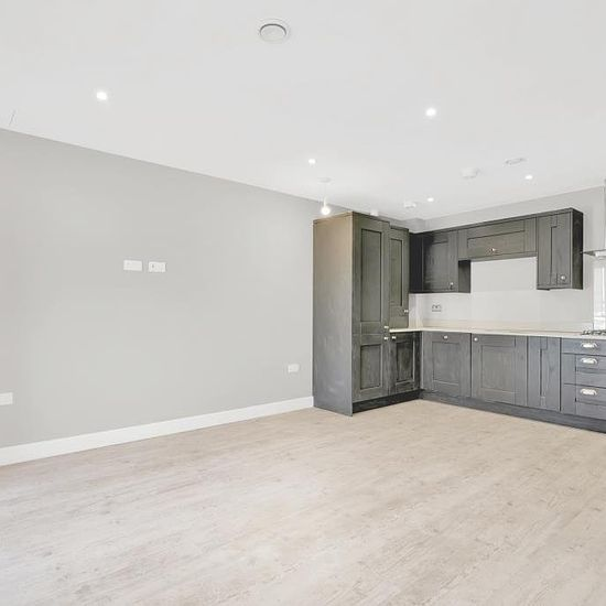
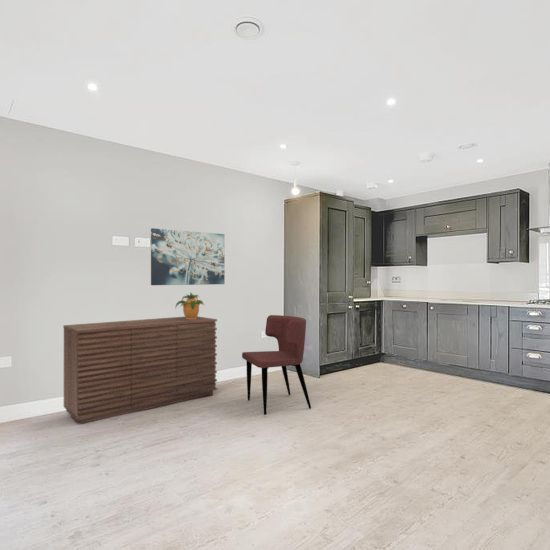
+ sideboard (145, 362)
+ wall art (189, 258)
+ potted plant (192, 305)
+ dining chair (275, 361)
